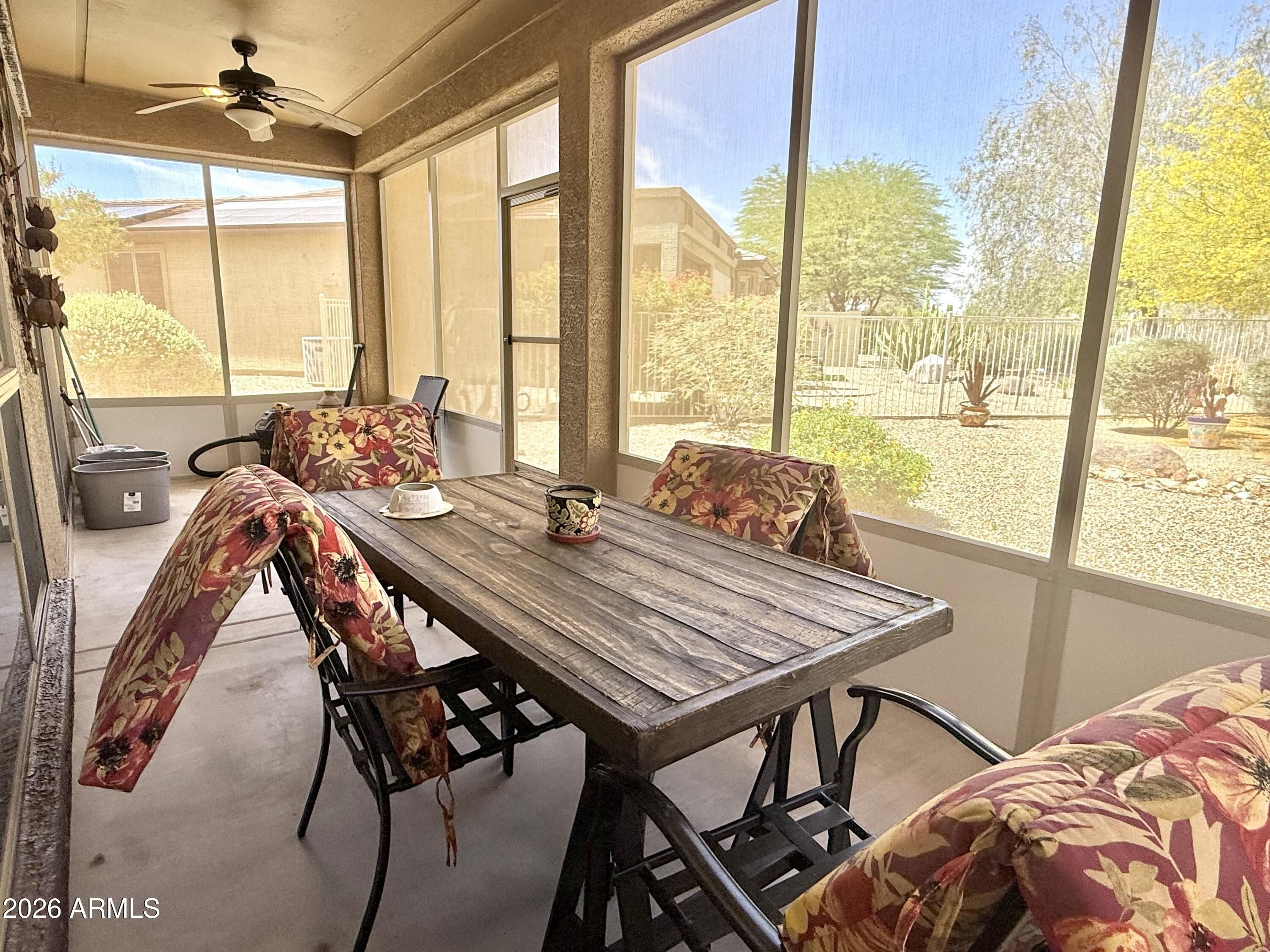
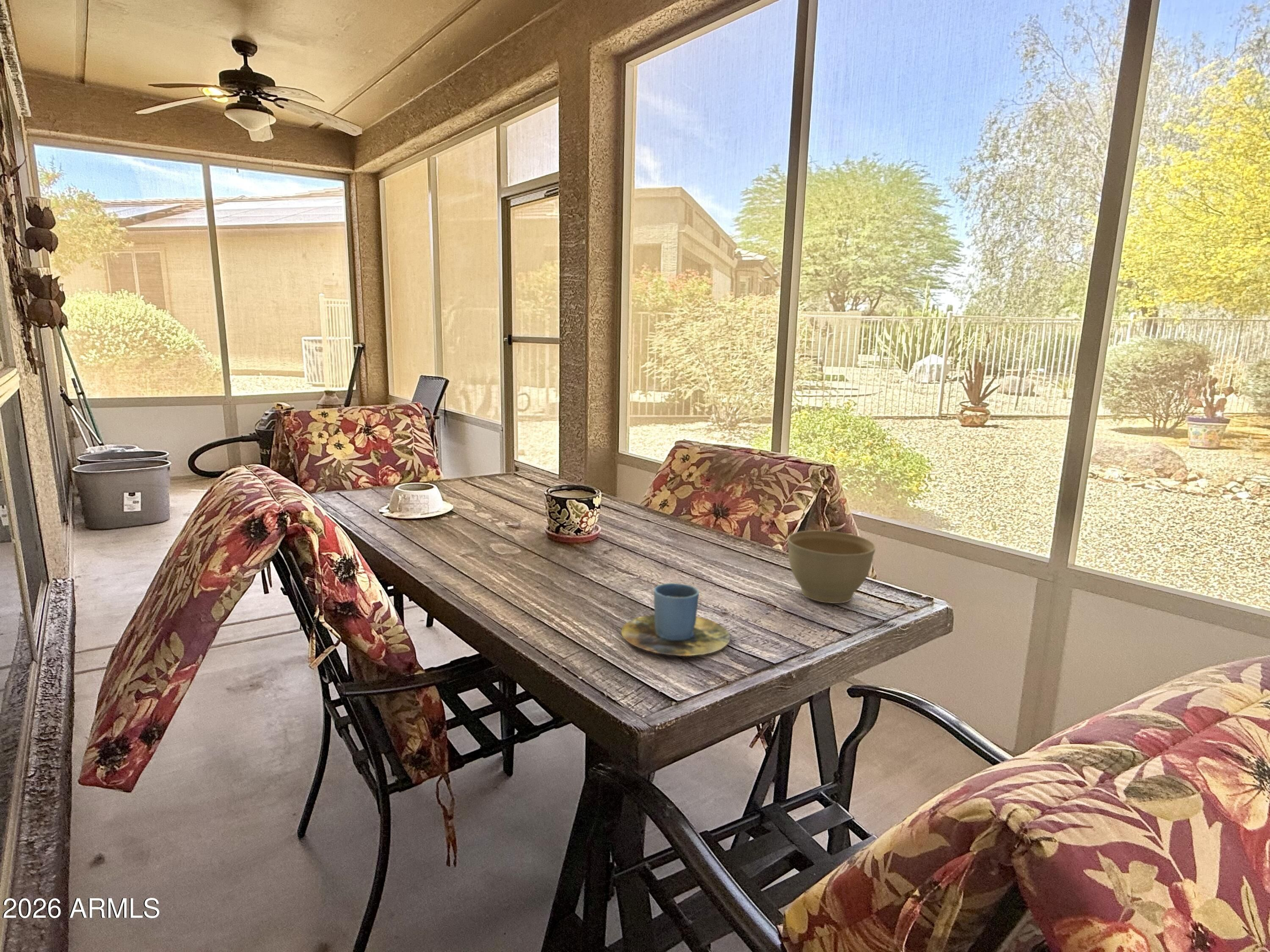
+ planter bowl (828, 569)
+ cup (676, 612)
